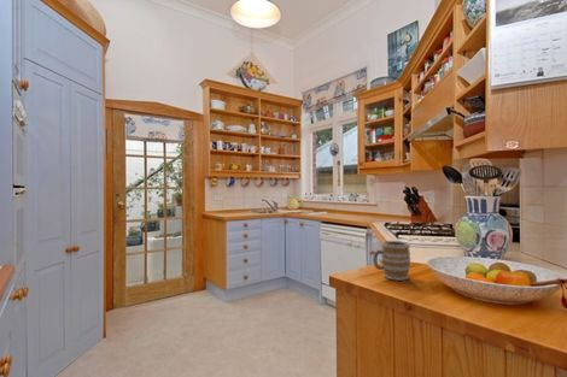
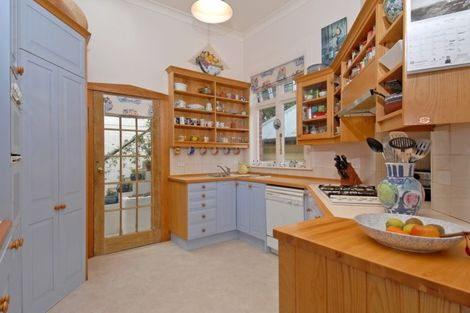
- mug (391, 259)
